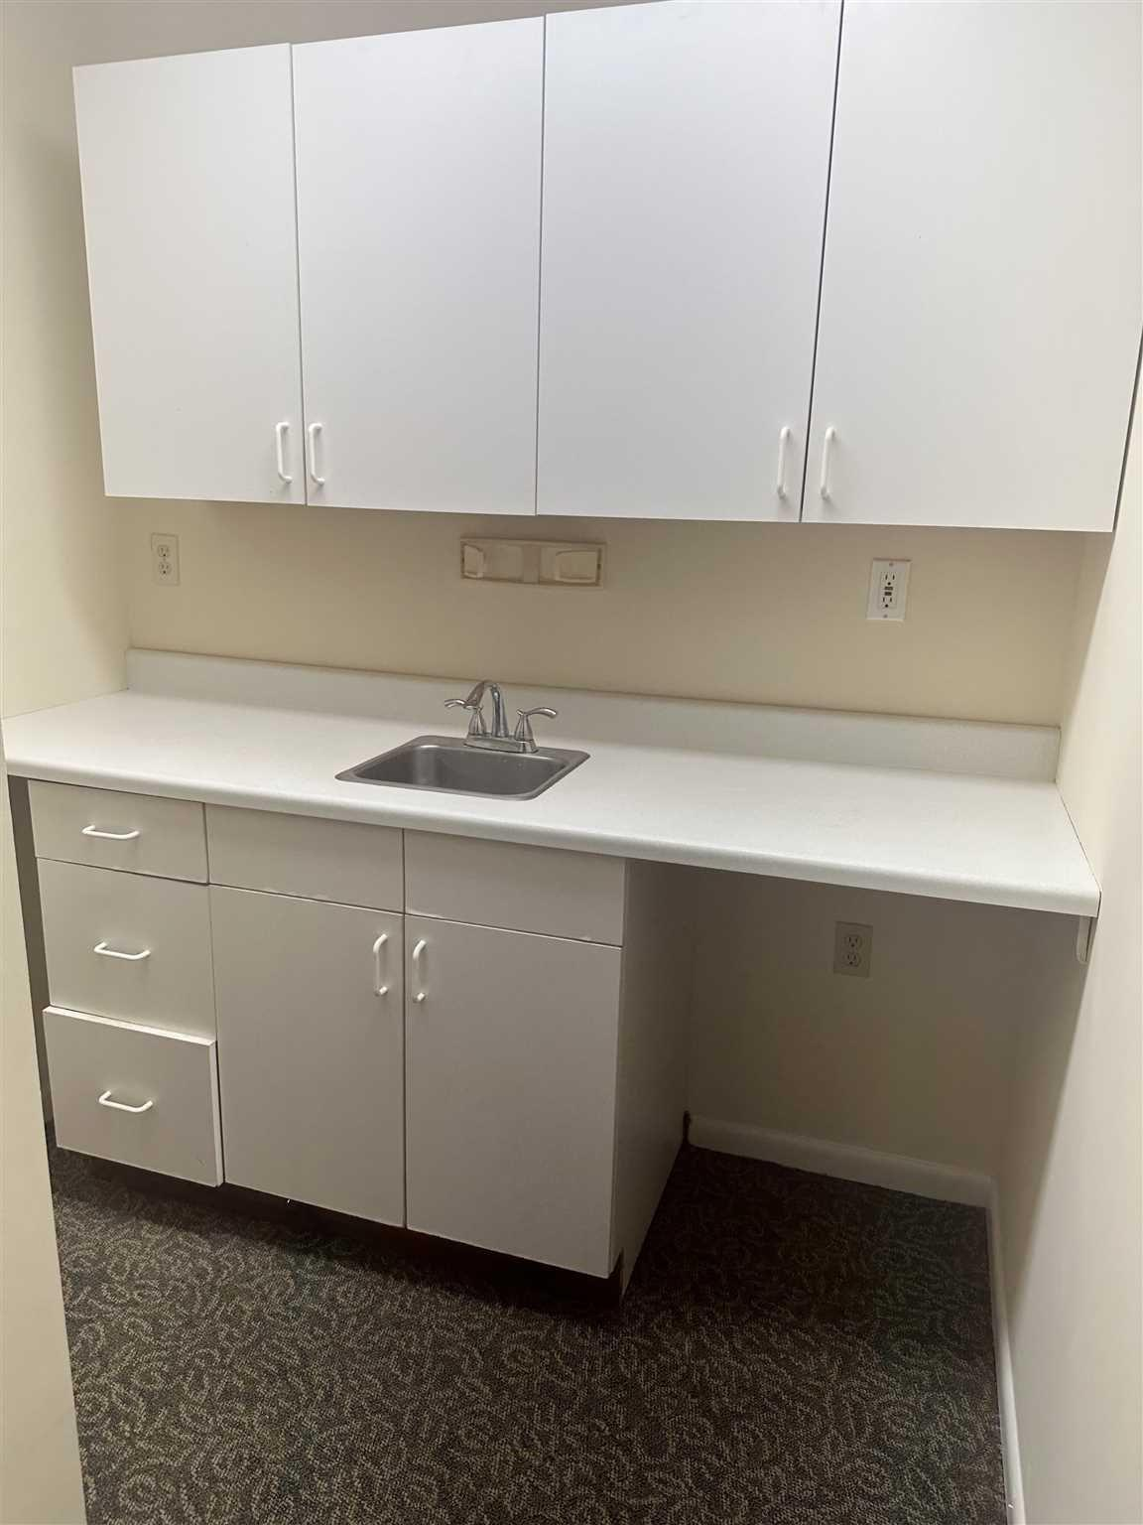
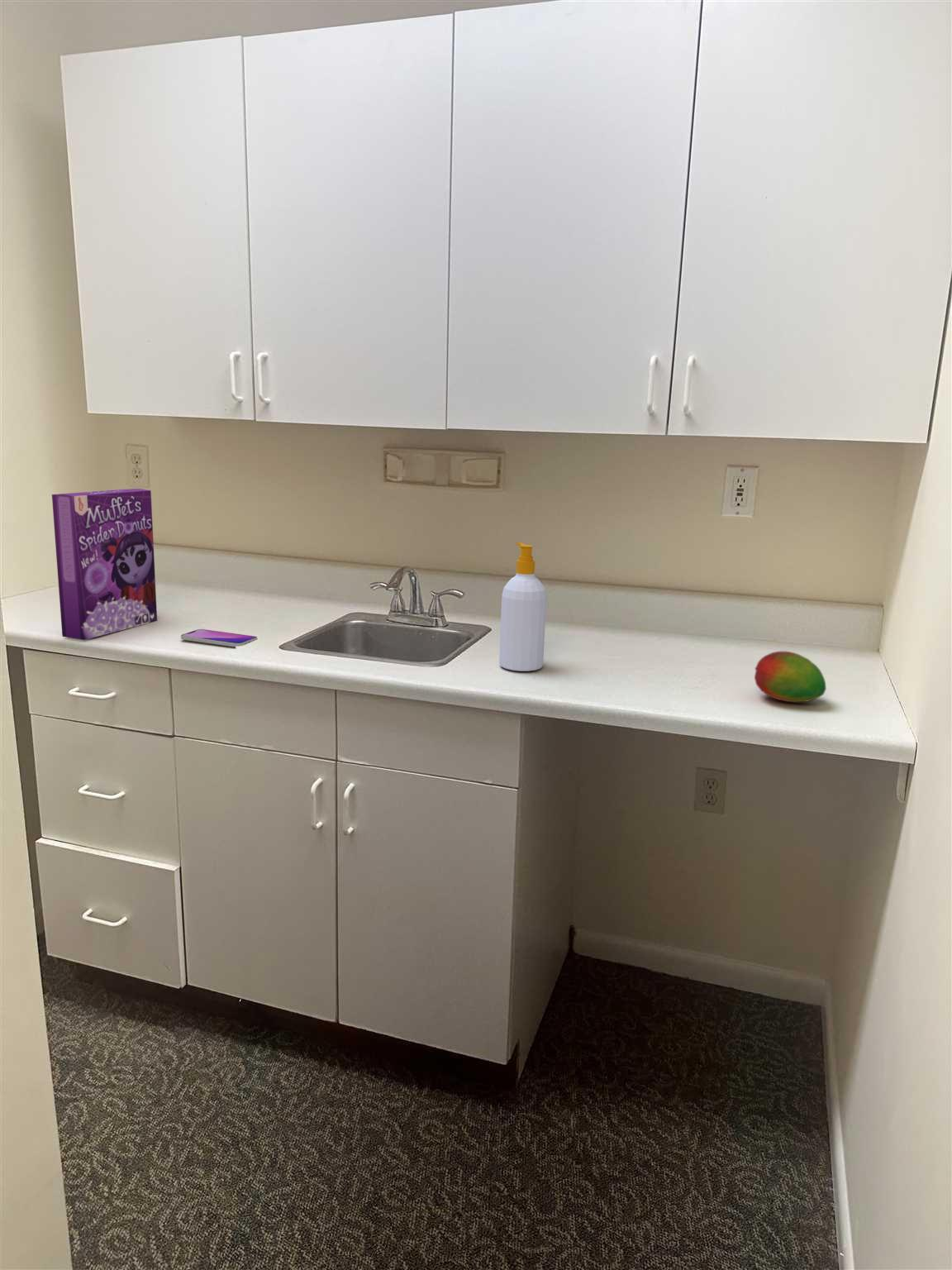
+ smartphone (219, 637)
+ fruit (790, 676)
+ soap bottle (522, 606)
+ cereal box (107, 561)
